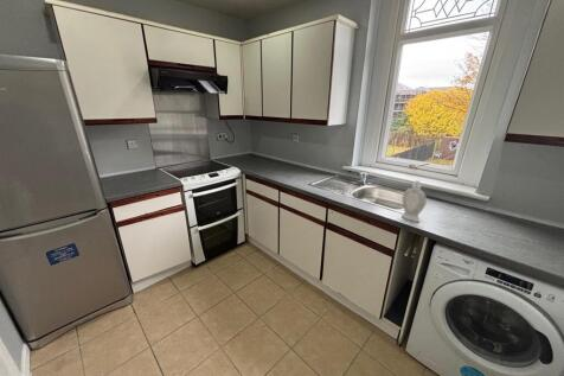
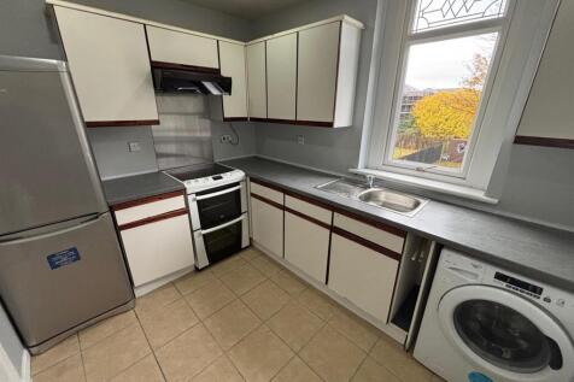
- soap bottle (412, 200)
